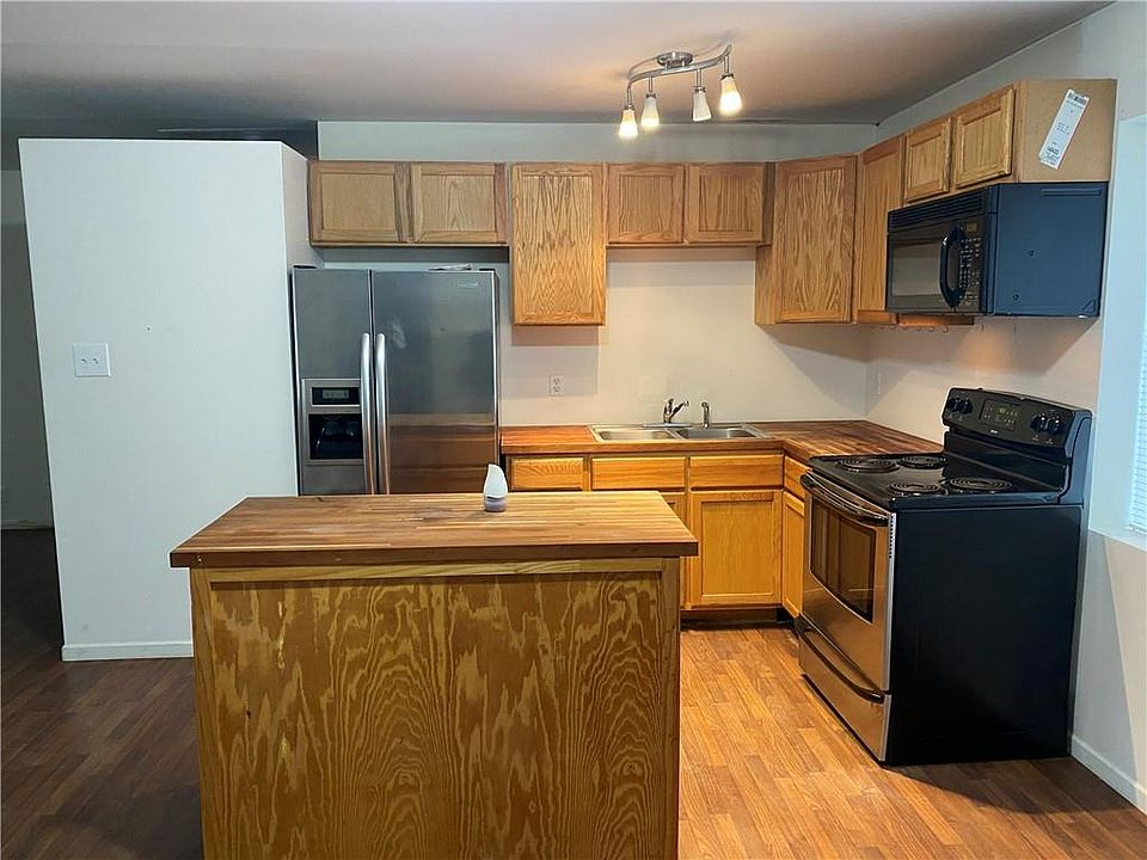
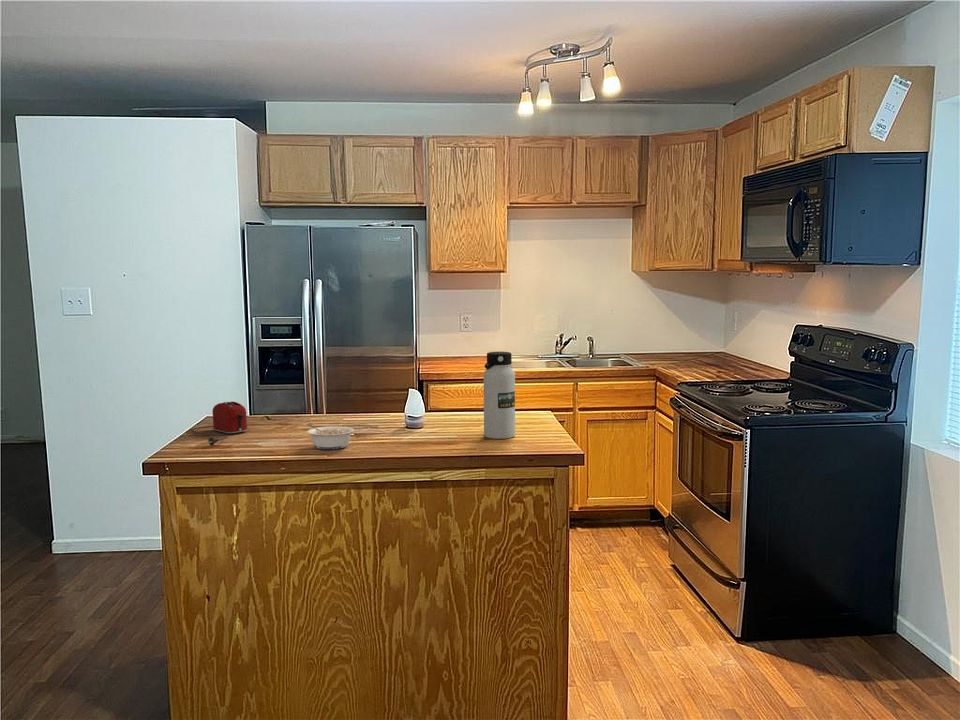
+ legume (329, 436)
+ water bottle (499, 394)
+ toaster (216, 420)
